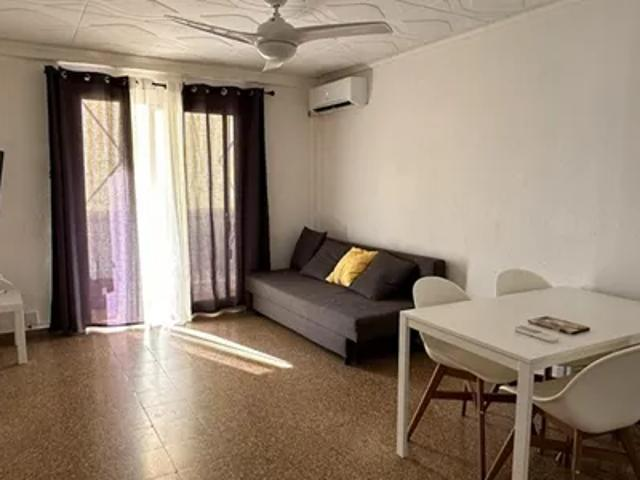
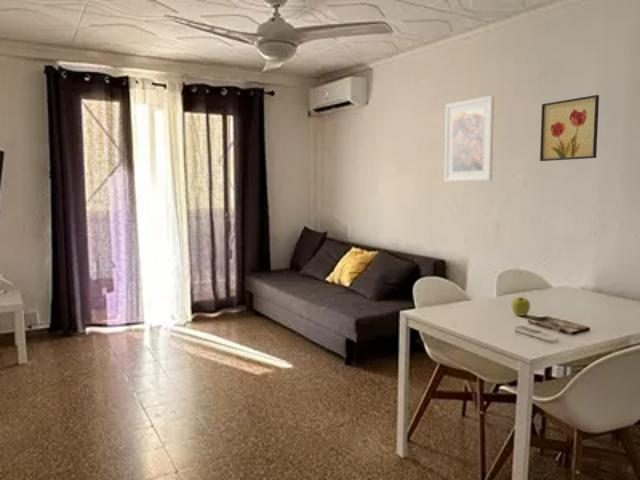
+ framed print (467, 141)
+ apple (520, 304)
+ wall art (568, 129)
